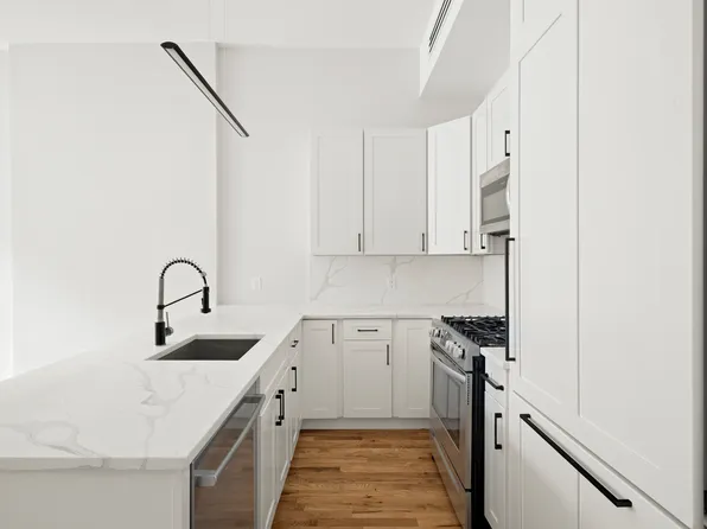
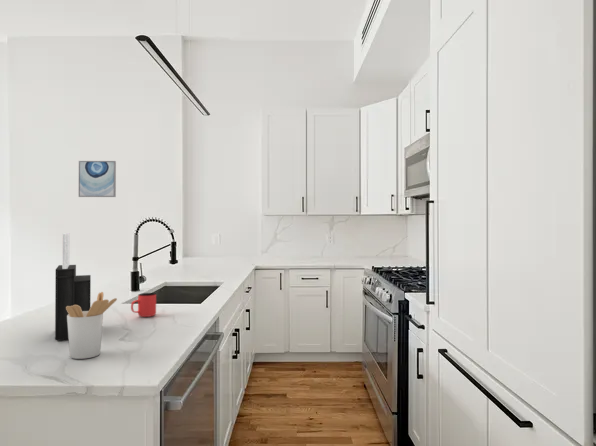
+ wall art (97, 178)
+ utensil holder (91, 325)
+ cup (143, 305)
+ knife block (77, 283)
